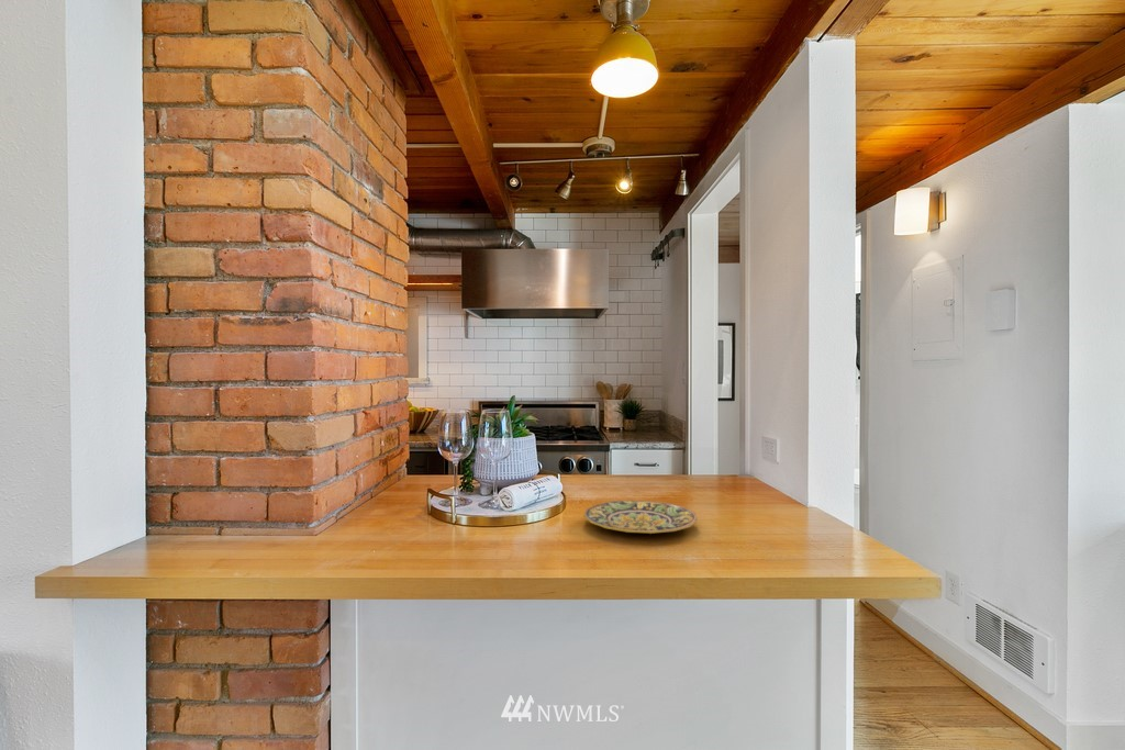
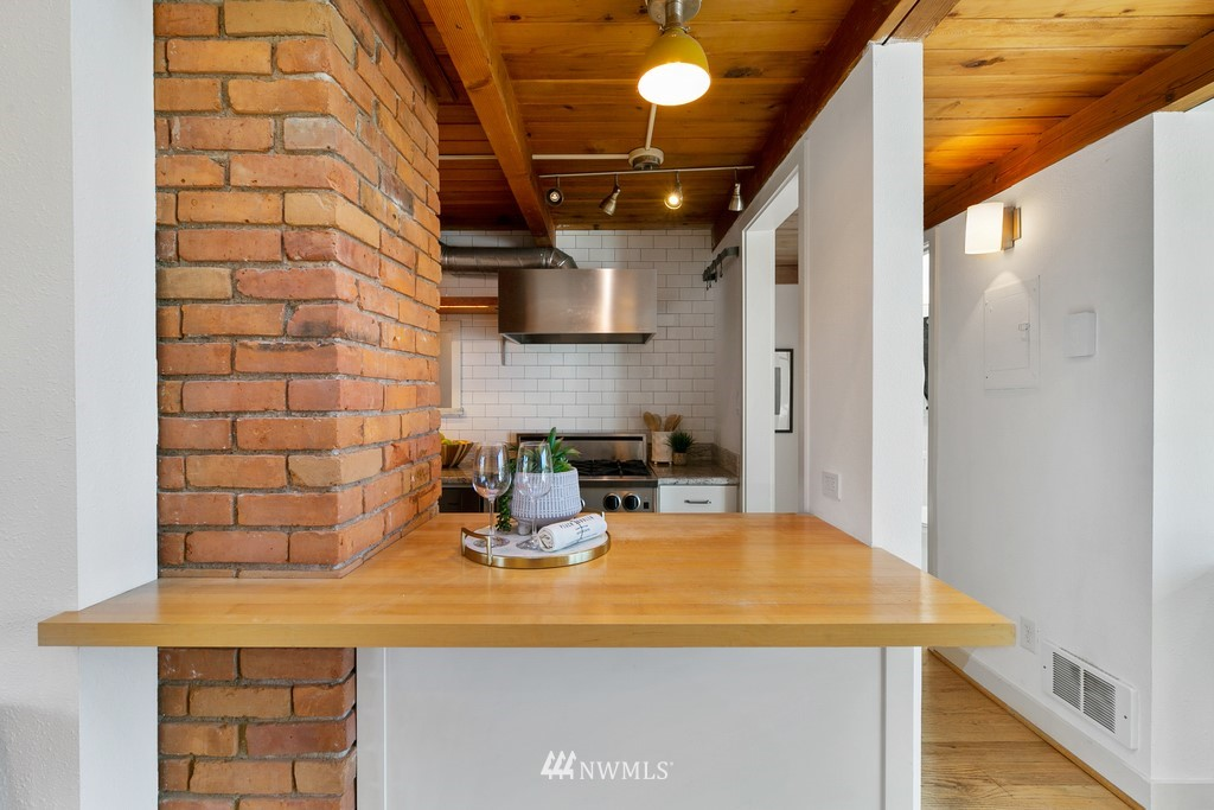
- plate (639, 519)
